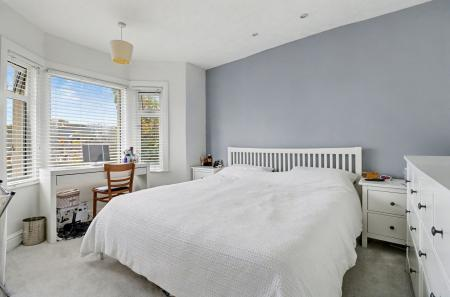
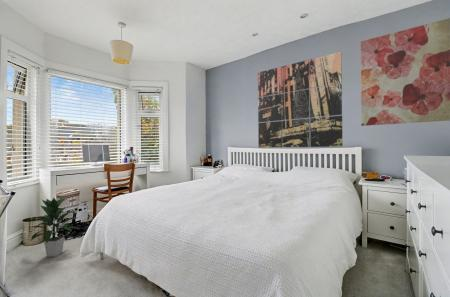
+ wall art (295, 105)
+ indoor plant (53, 224)
+ wall art (401, 77)
